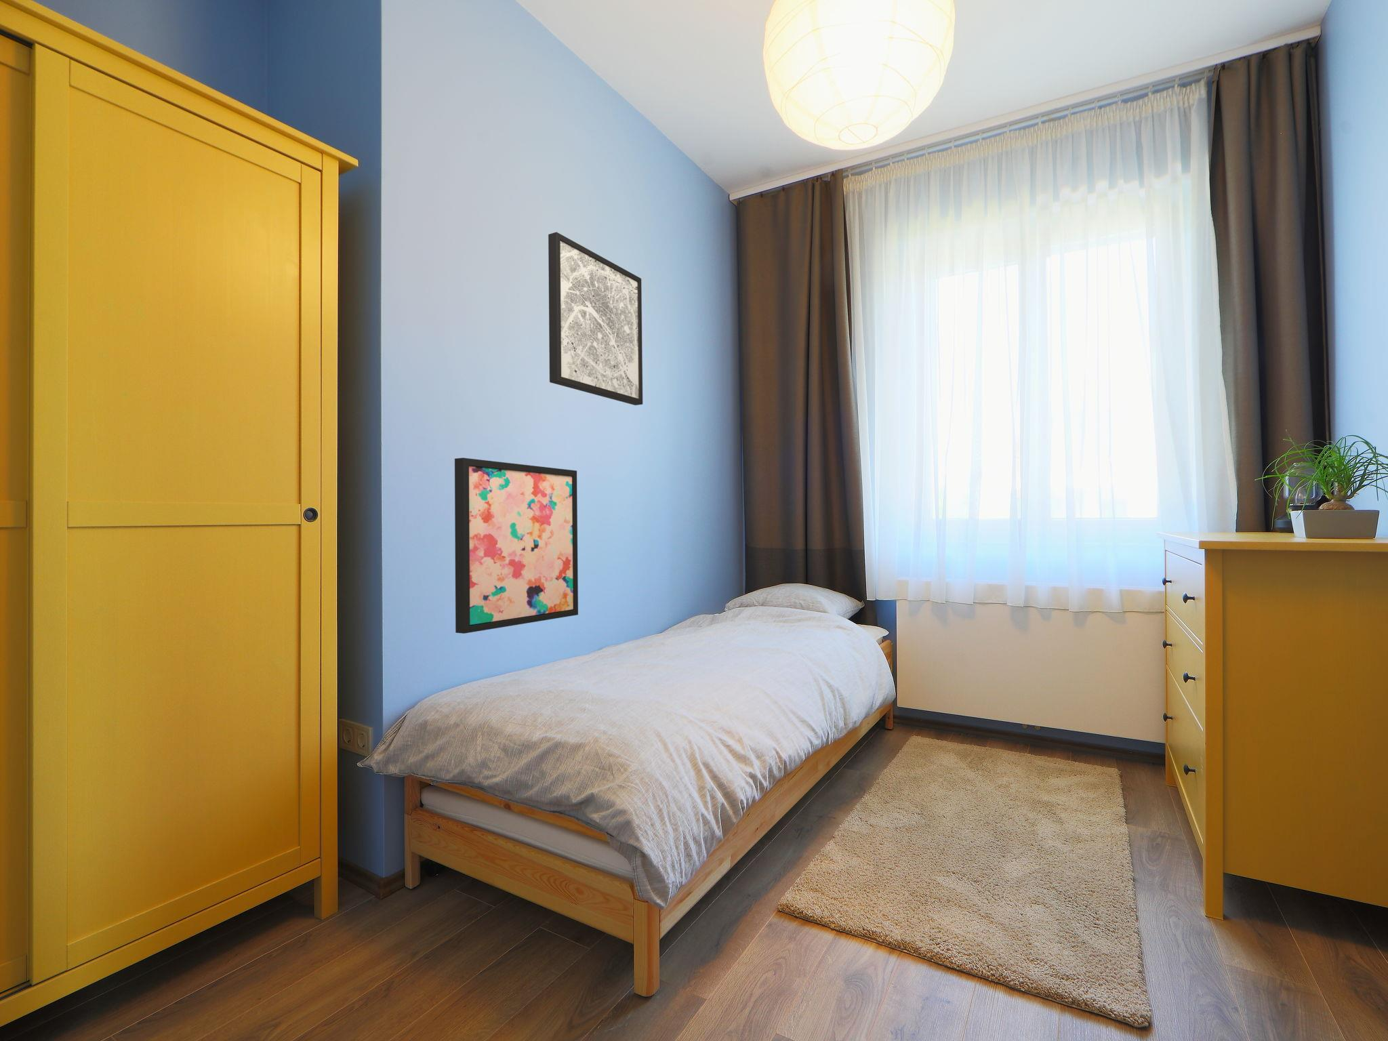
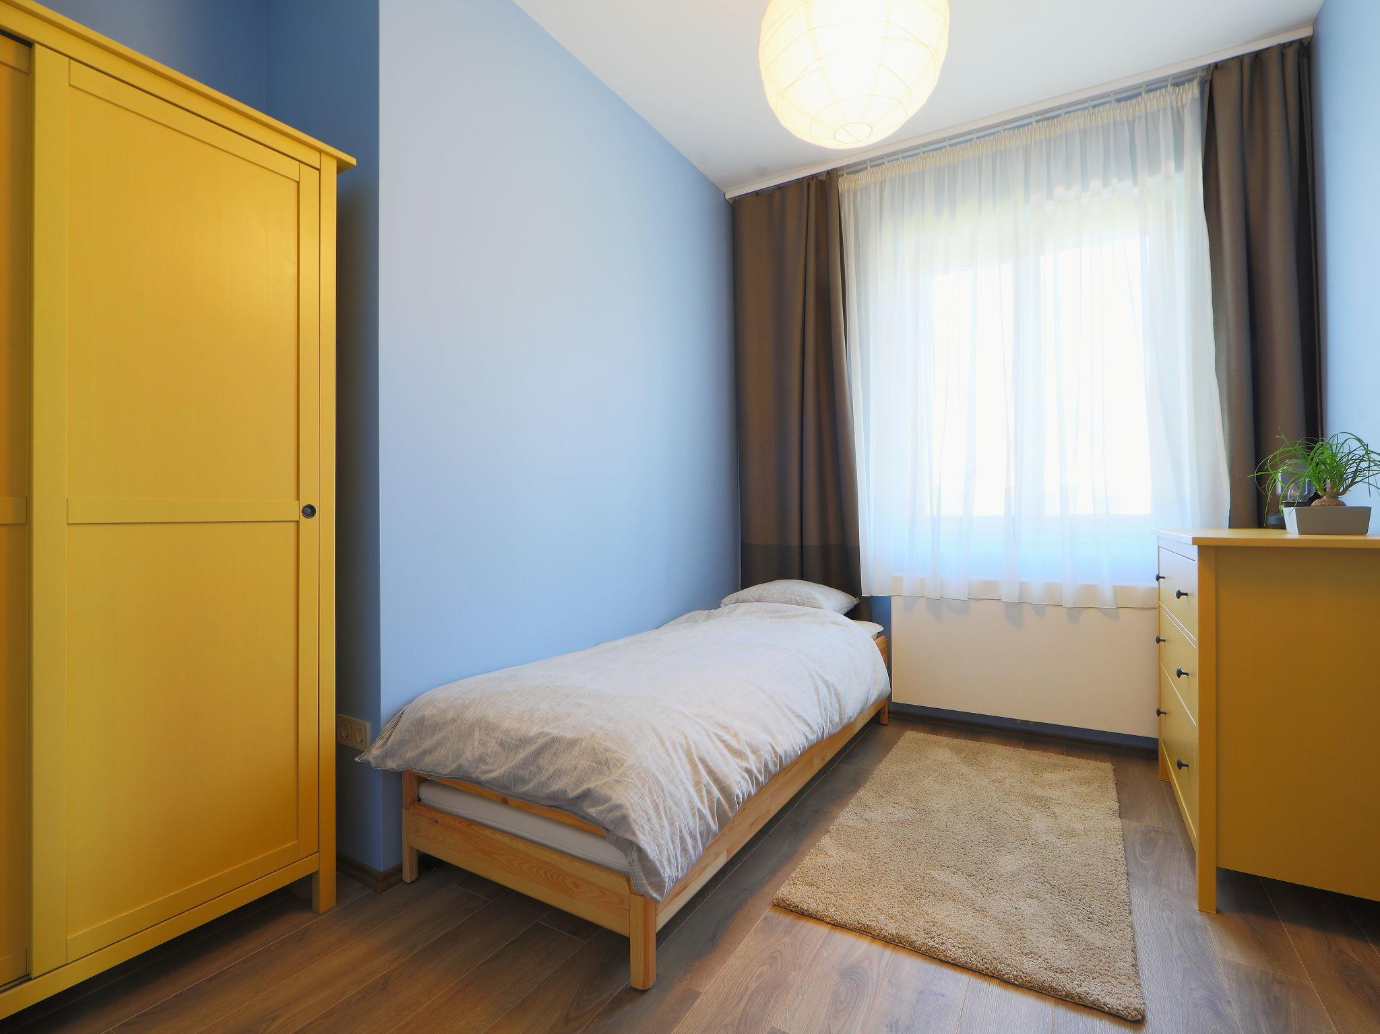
- wall art (521, 543)
- wall art (599, 326)
